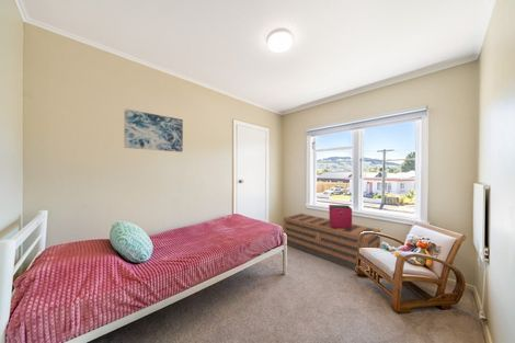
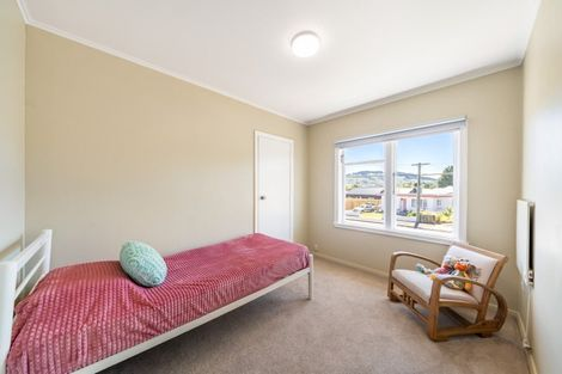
- storage bench (327, 237)
- storage bin (340, 216)
- wall art (156, 132)
